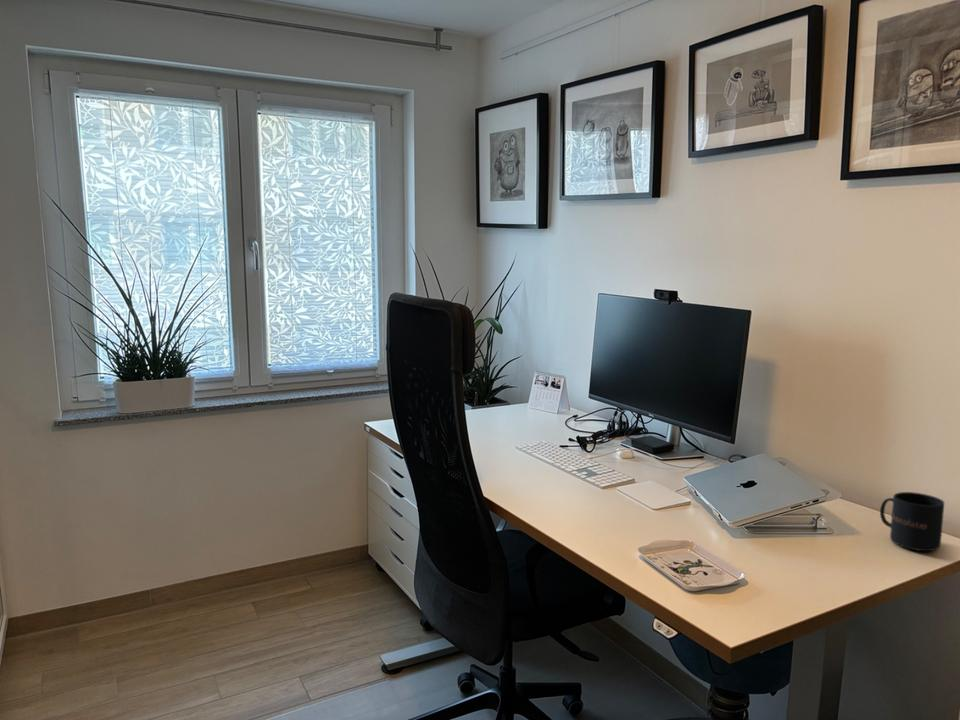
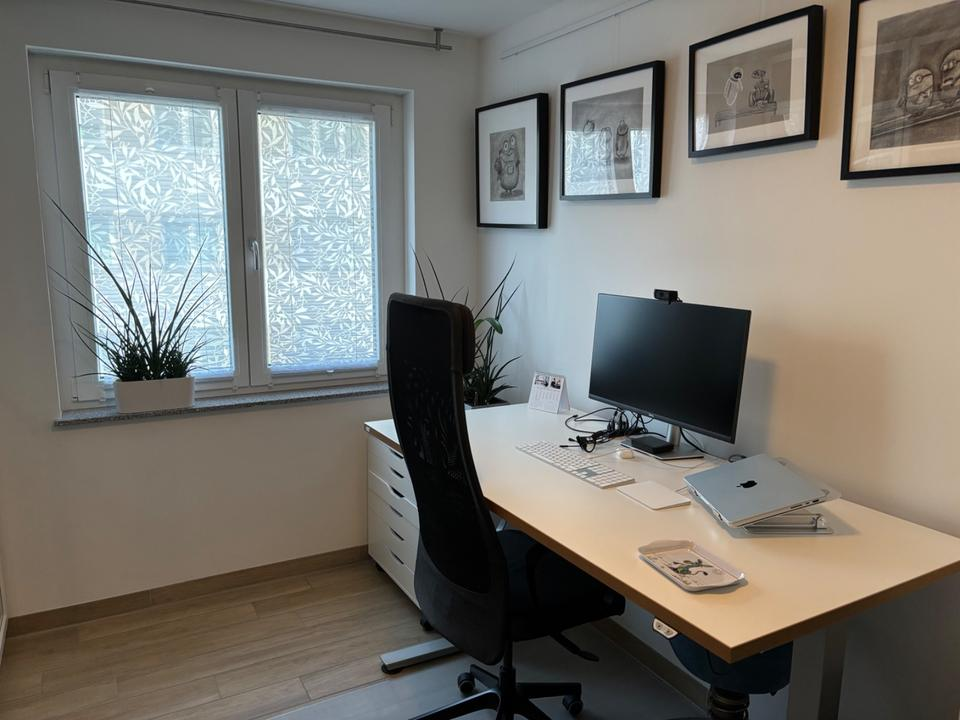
- mug (910, 519)
